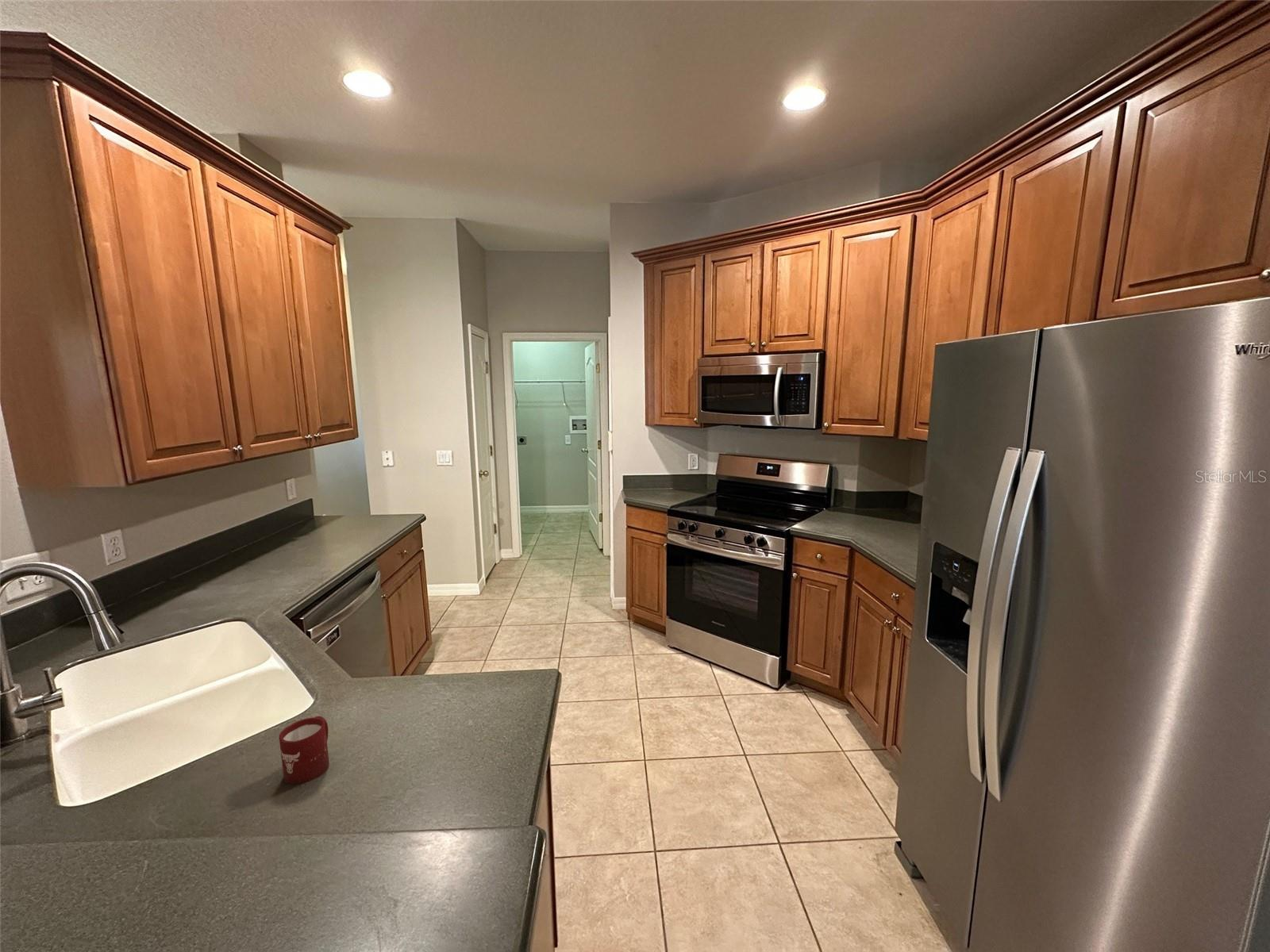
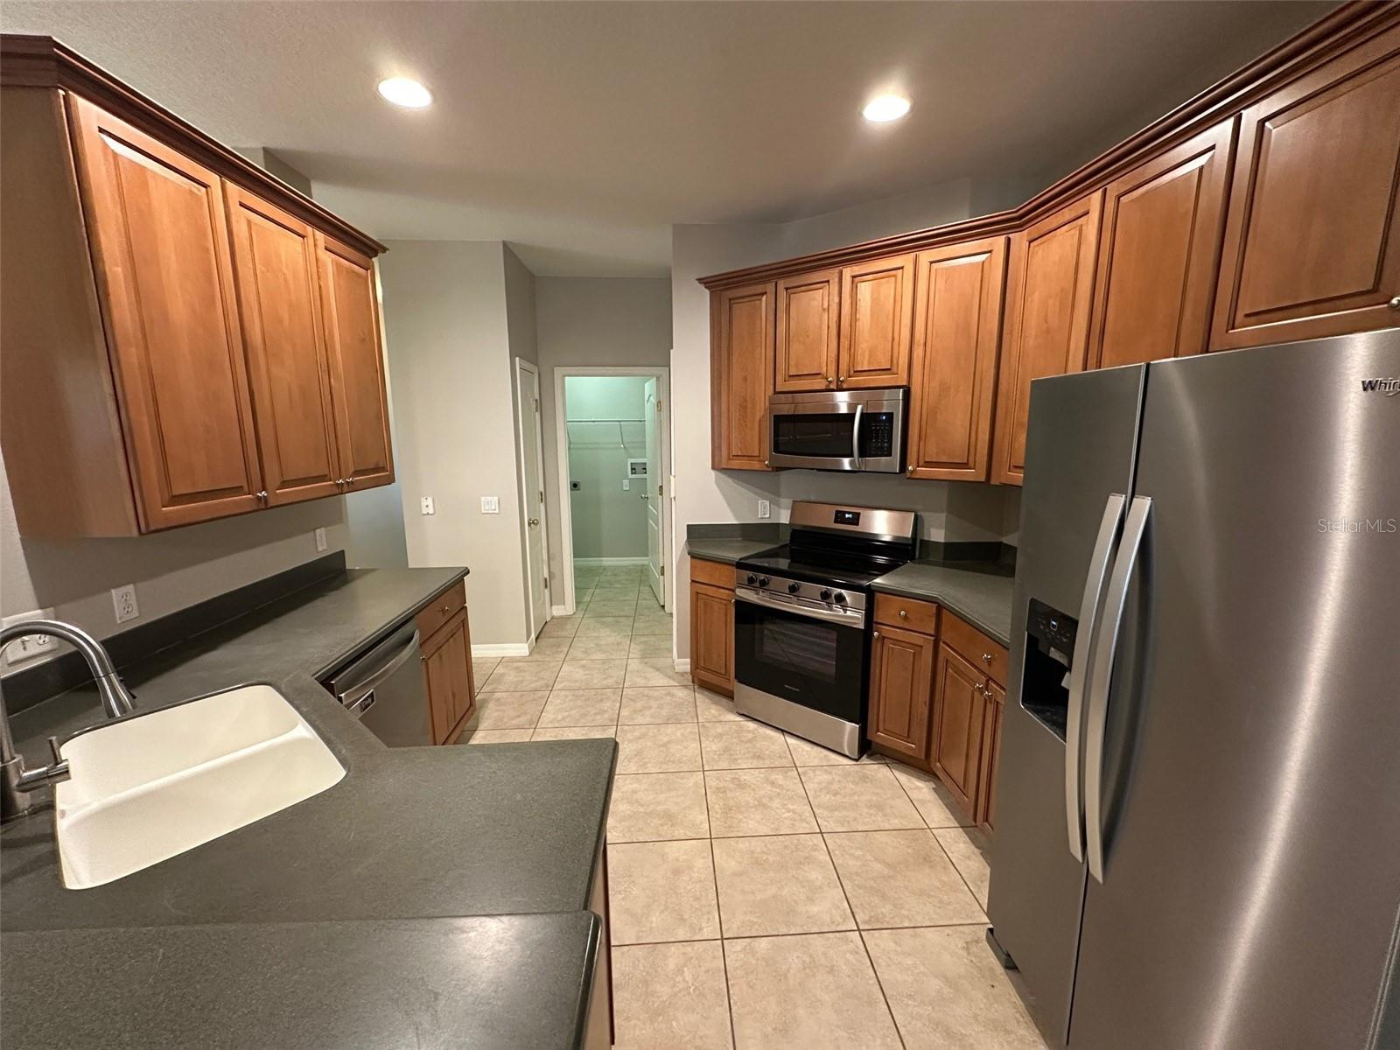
- cup (310, 744)
